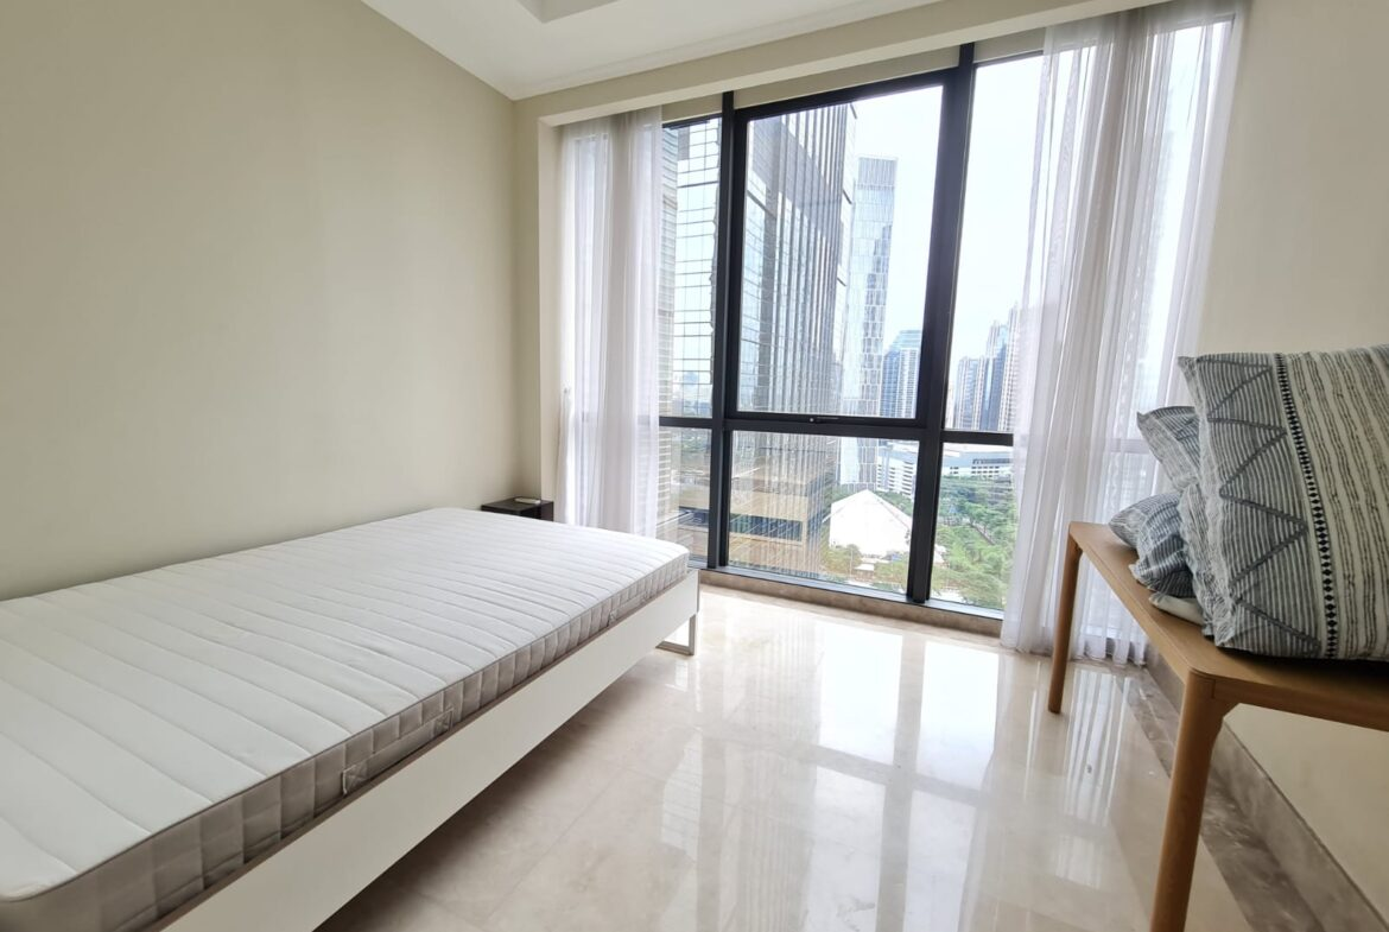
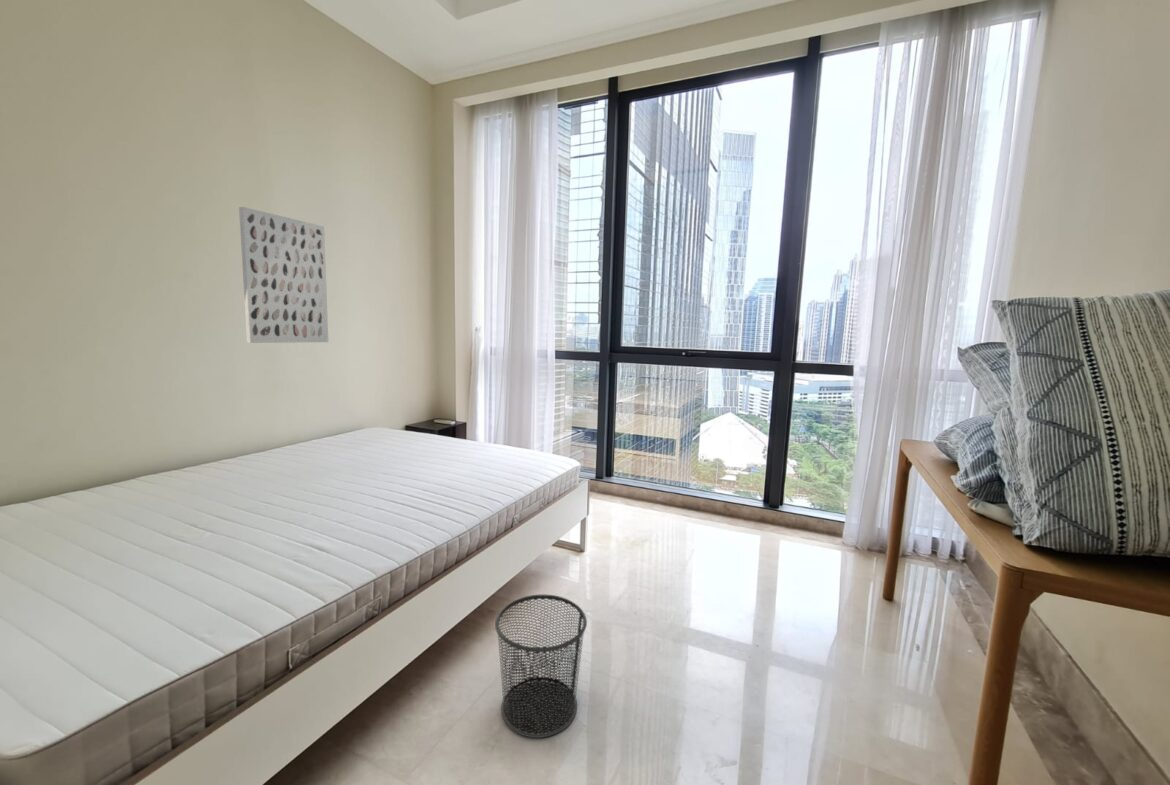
+ waste bin (540, 662)
+ wall art (287, 281)
